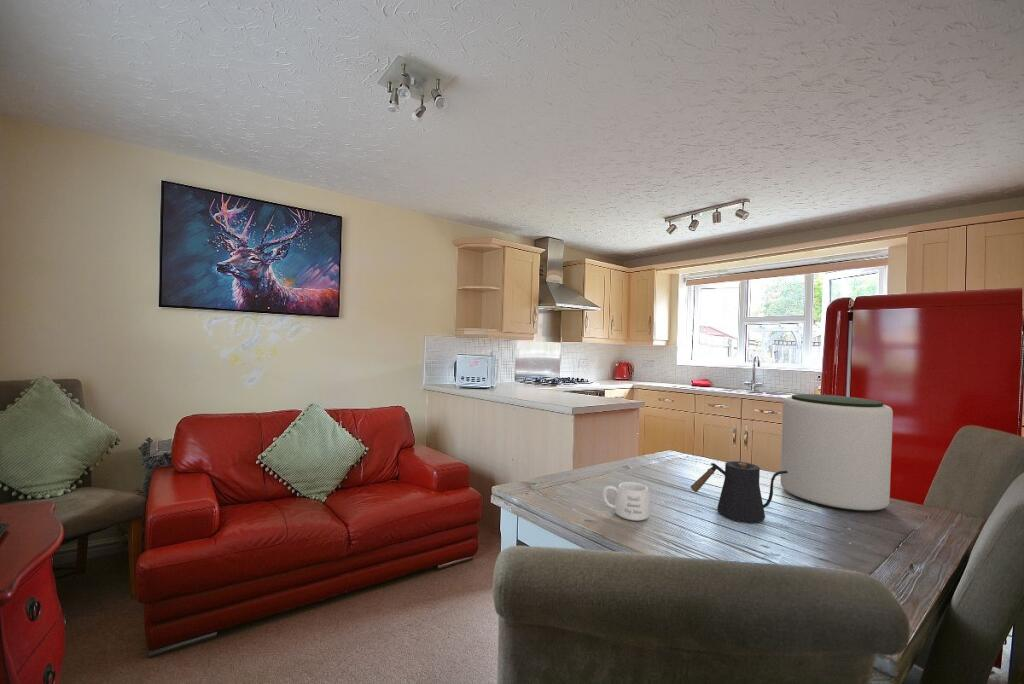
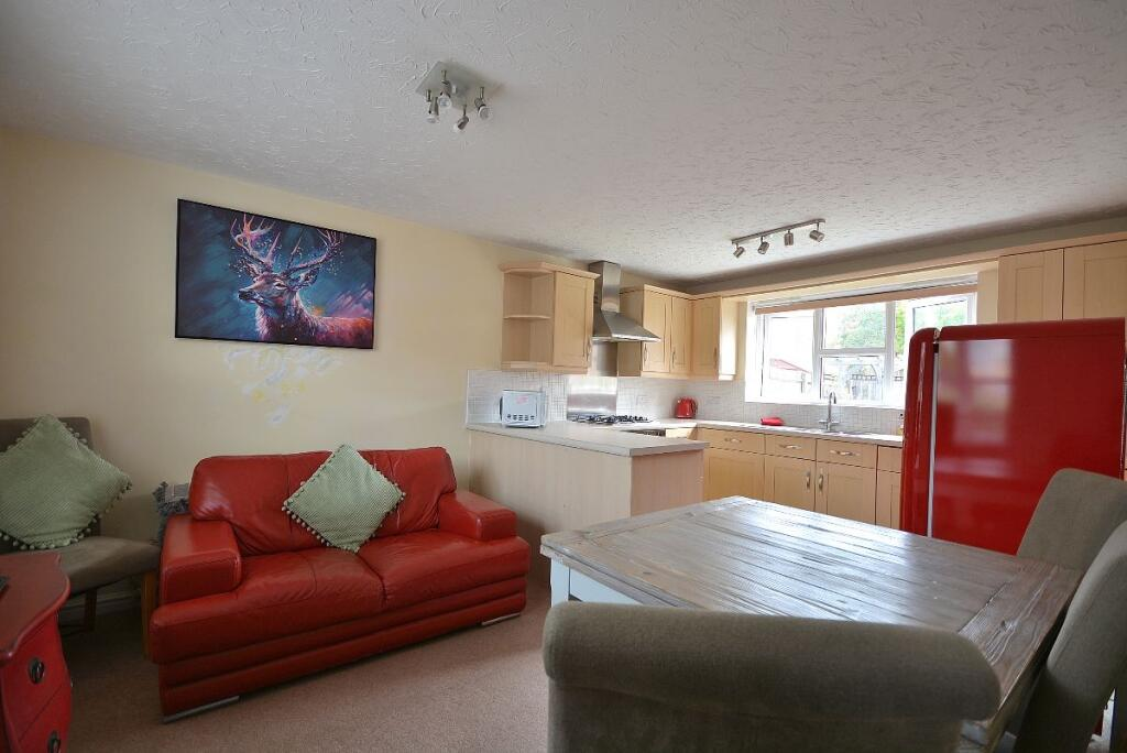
- mug (626, 500)
- plant pot (833, 448)
- kettle (738, 489)
